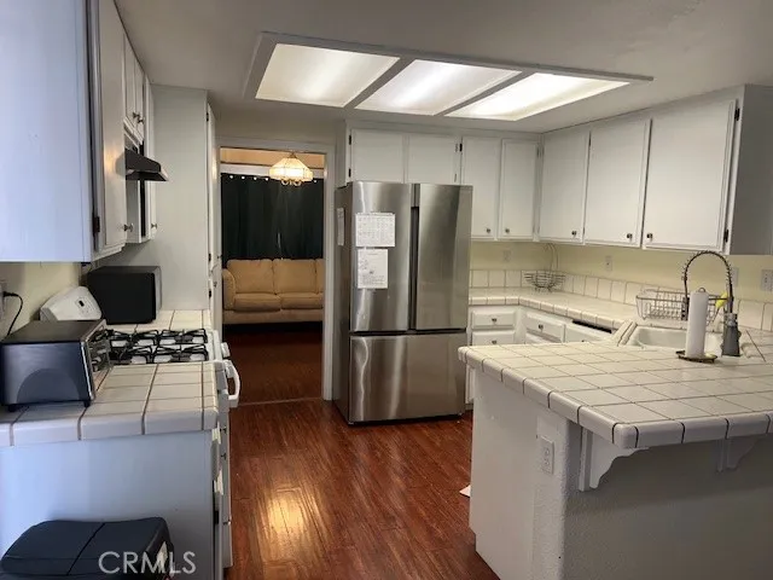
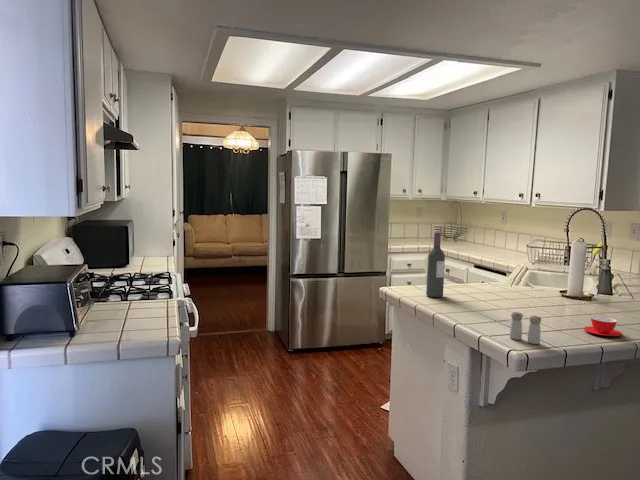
+ wine bottle (436, 264)
+ teacup (603, 326)
+ salt and pepper shaker (521, 327)
